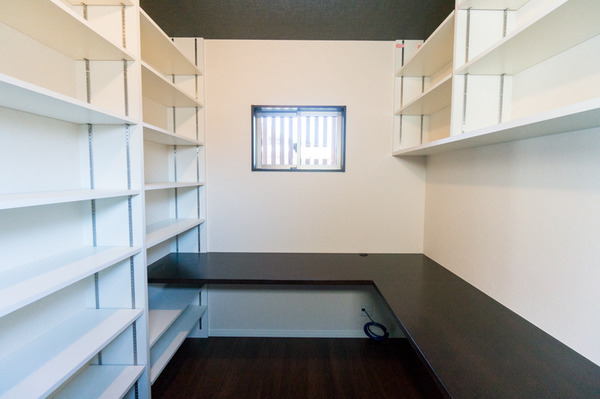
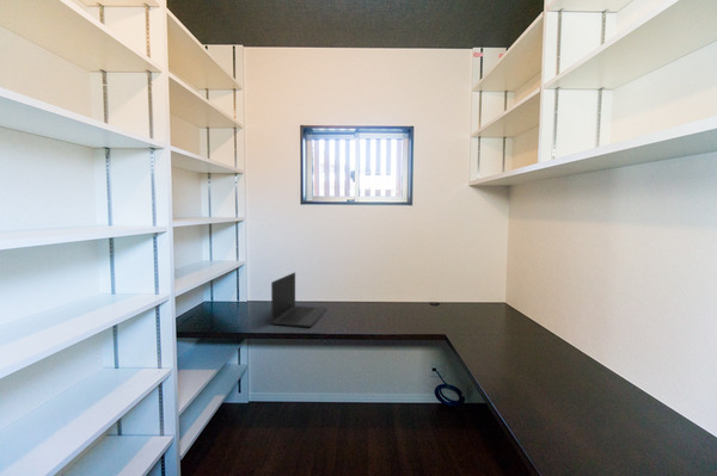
+ laptop (294, 296)
